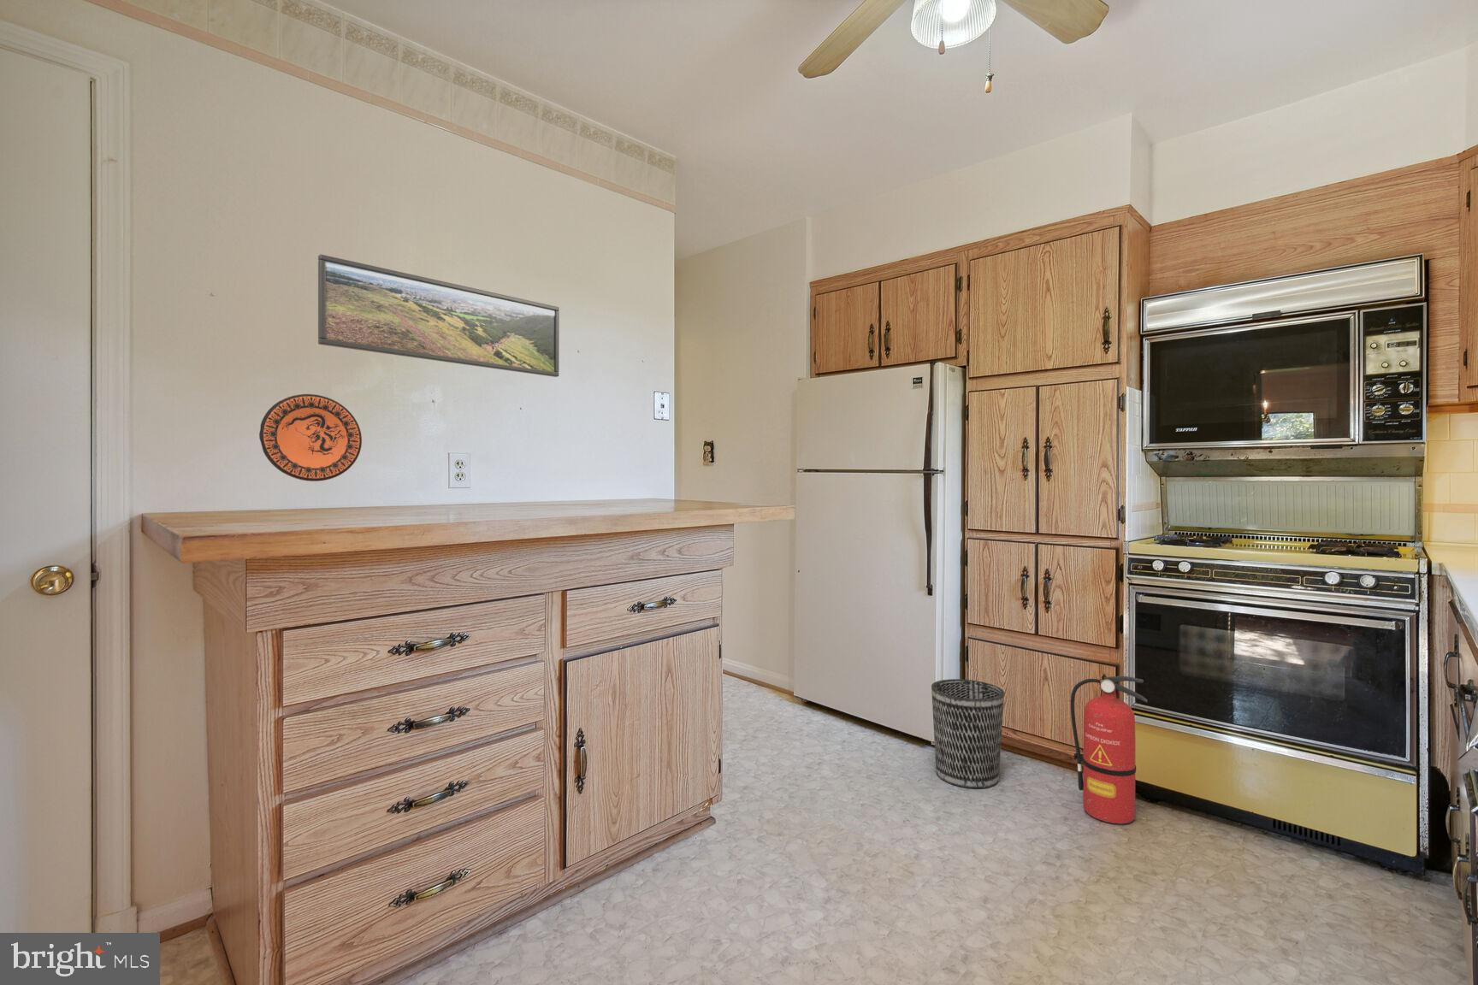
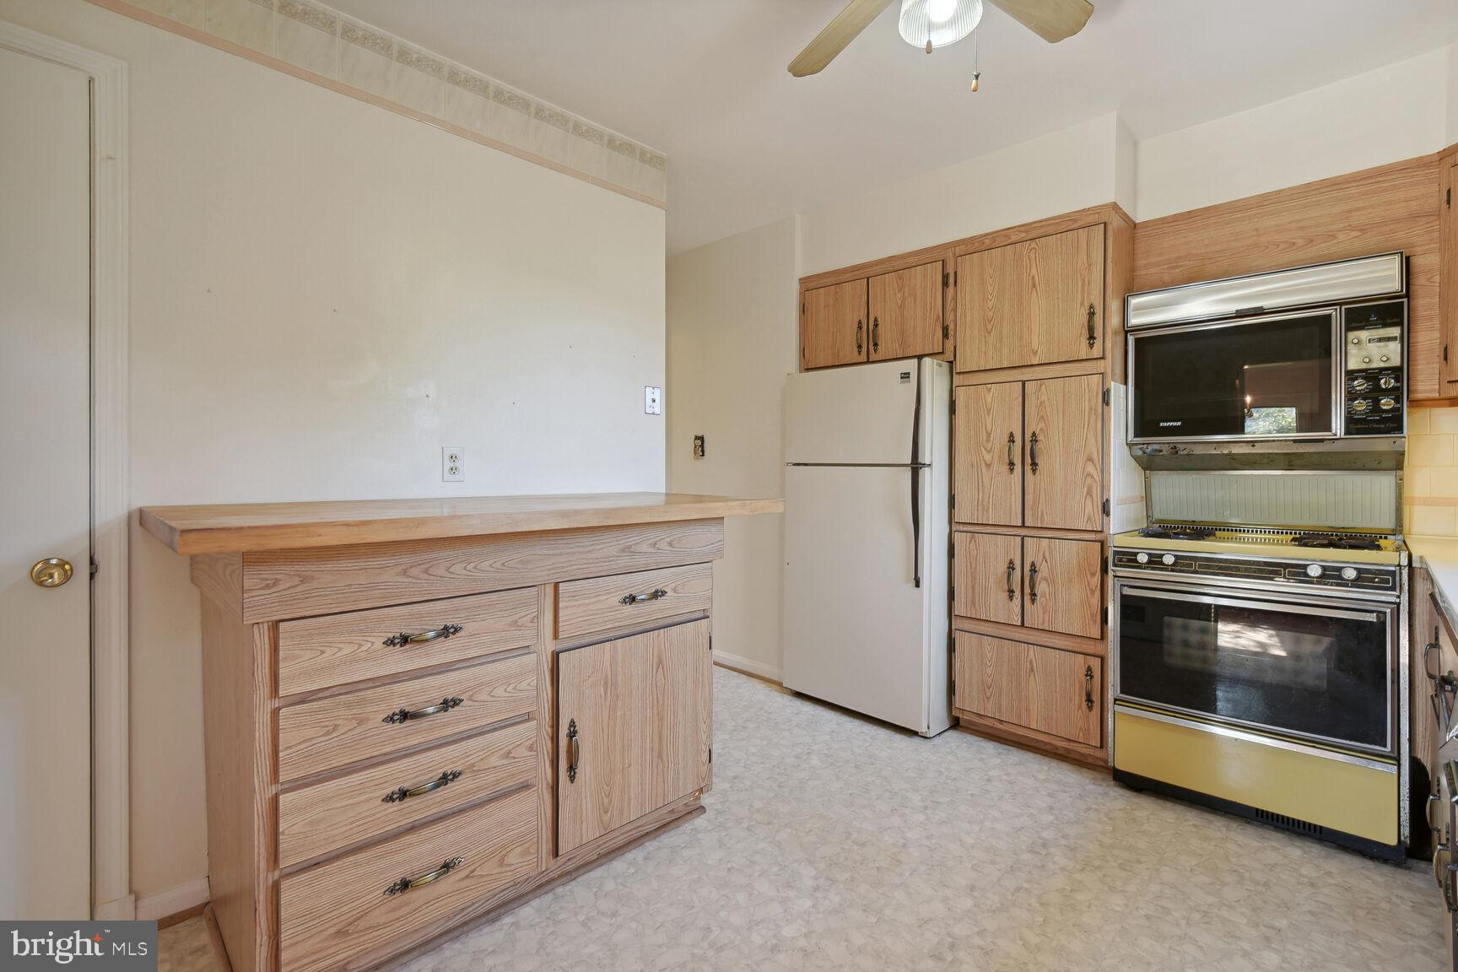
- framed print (452, 323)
- wastebasket (967, 732)
- fire extinguisher (1106, 743)
- decorative plate (312, 438)
